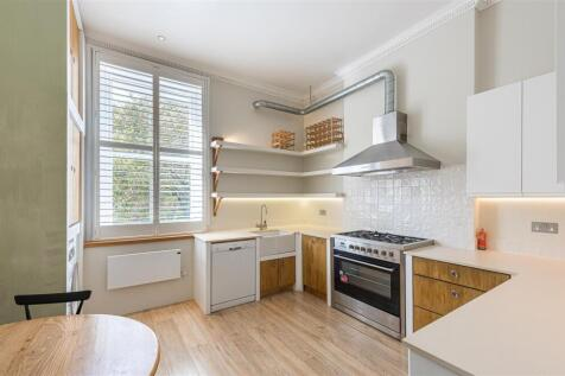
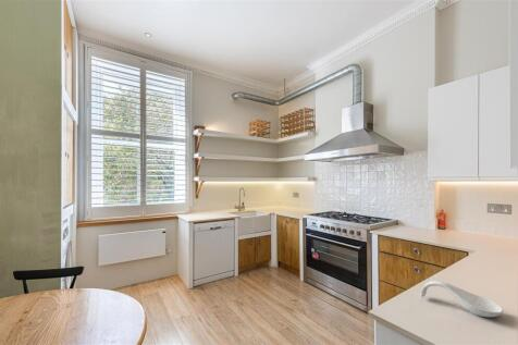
+ spoon rest (458, 296)
